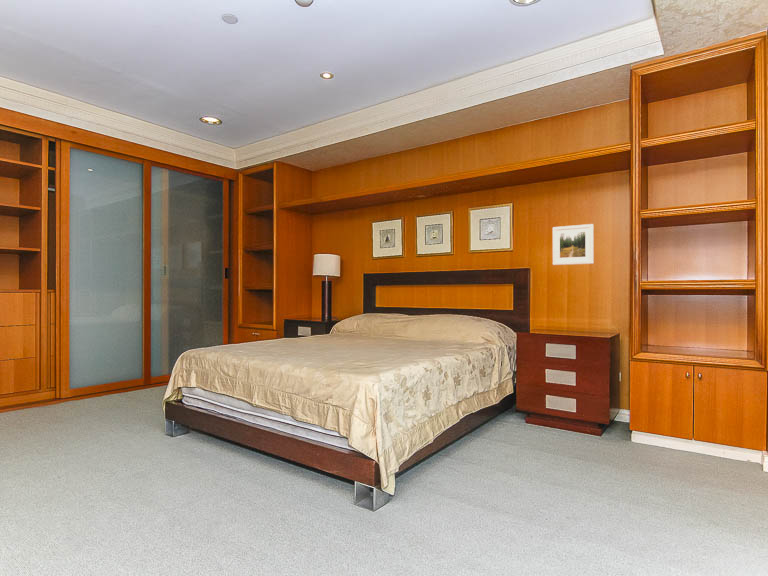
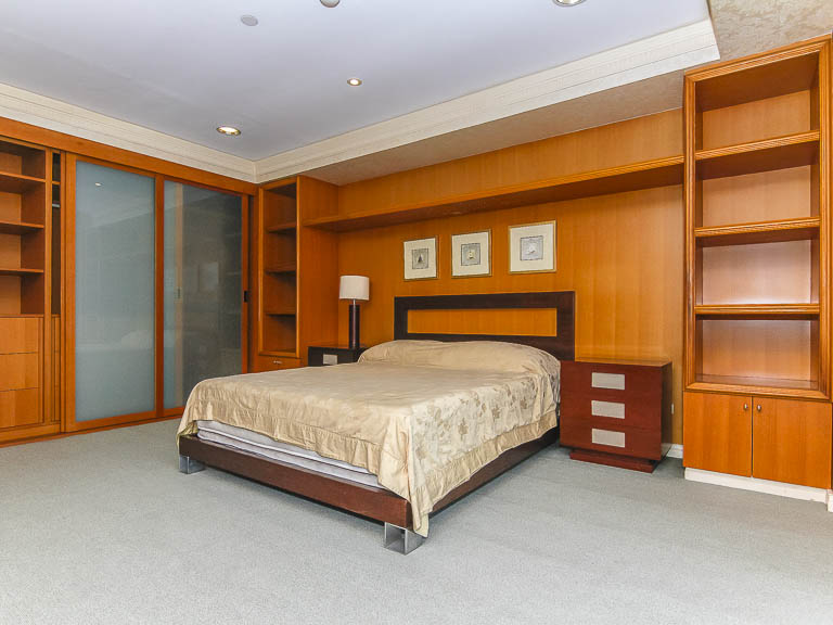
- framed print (572, 245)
